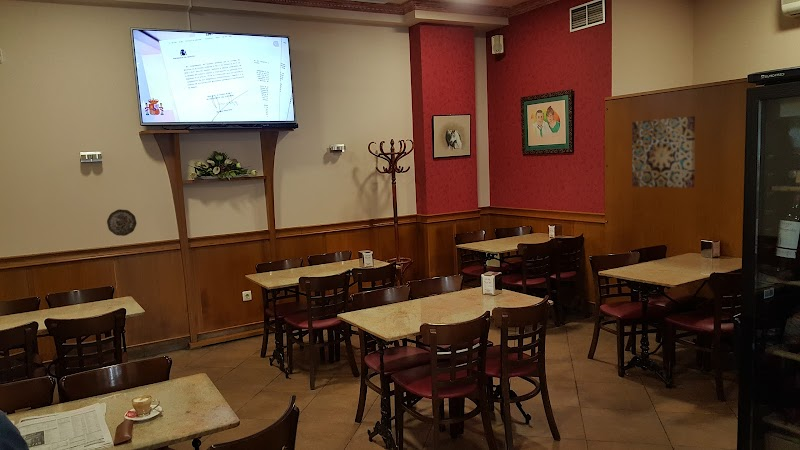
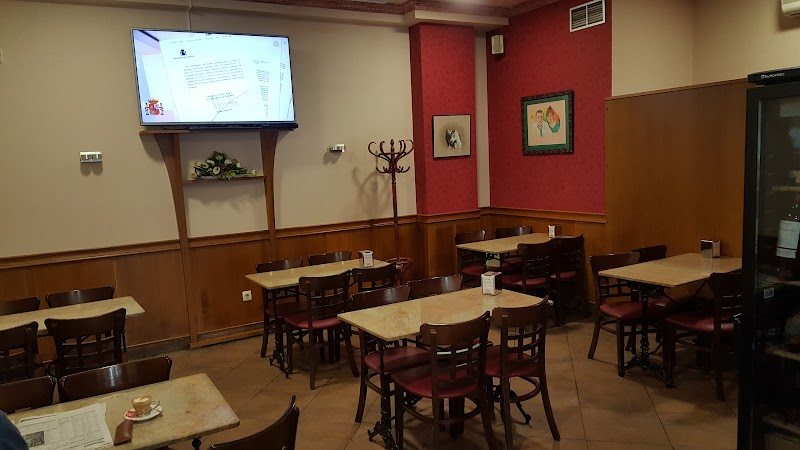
- wall art (662, 153)
- decorative plate (121, 222)
